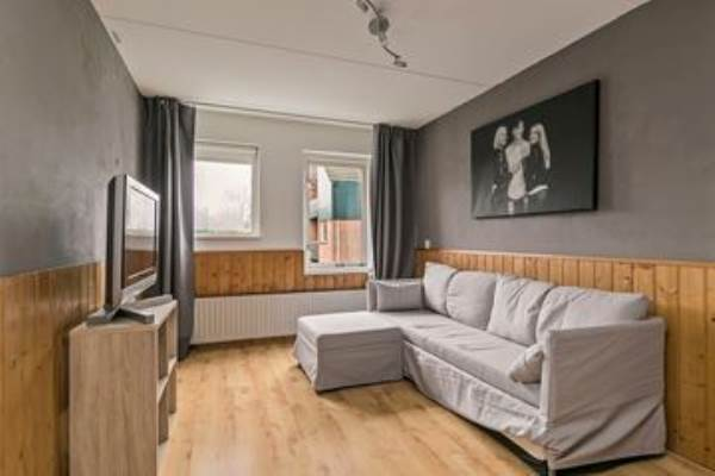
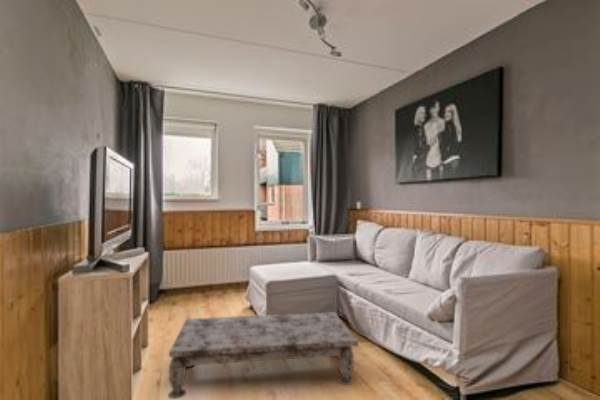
+ coffee table (263, 350)
